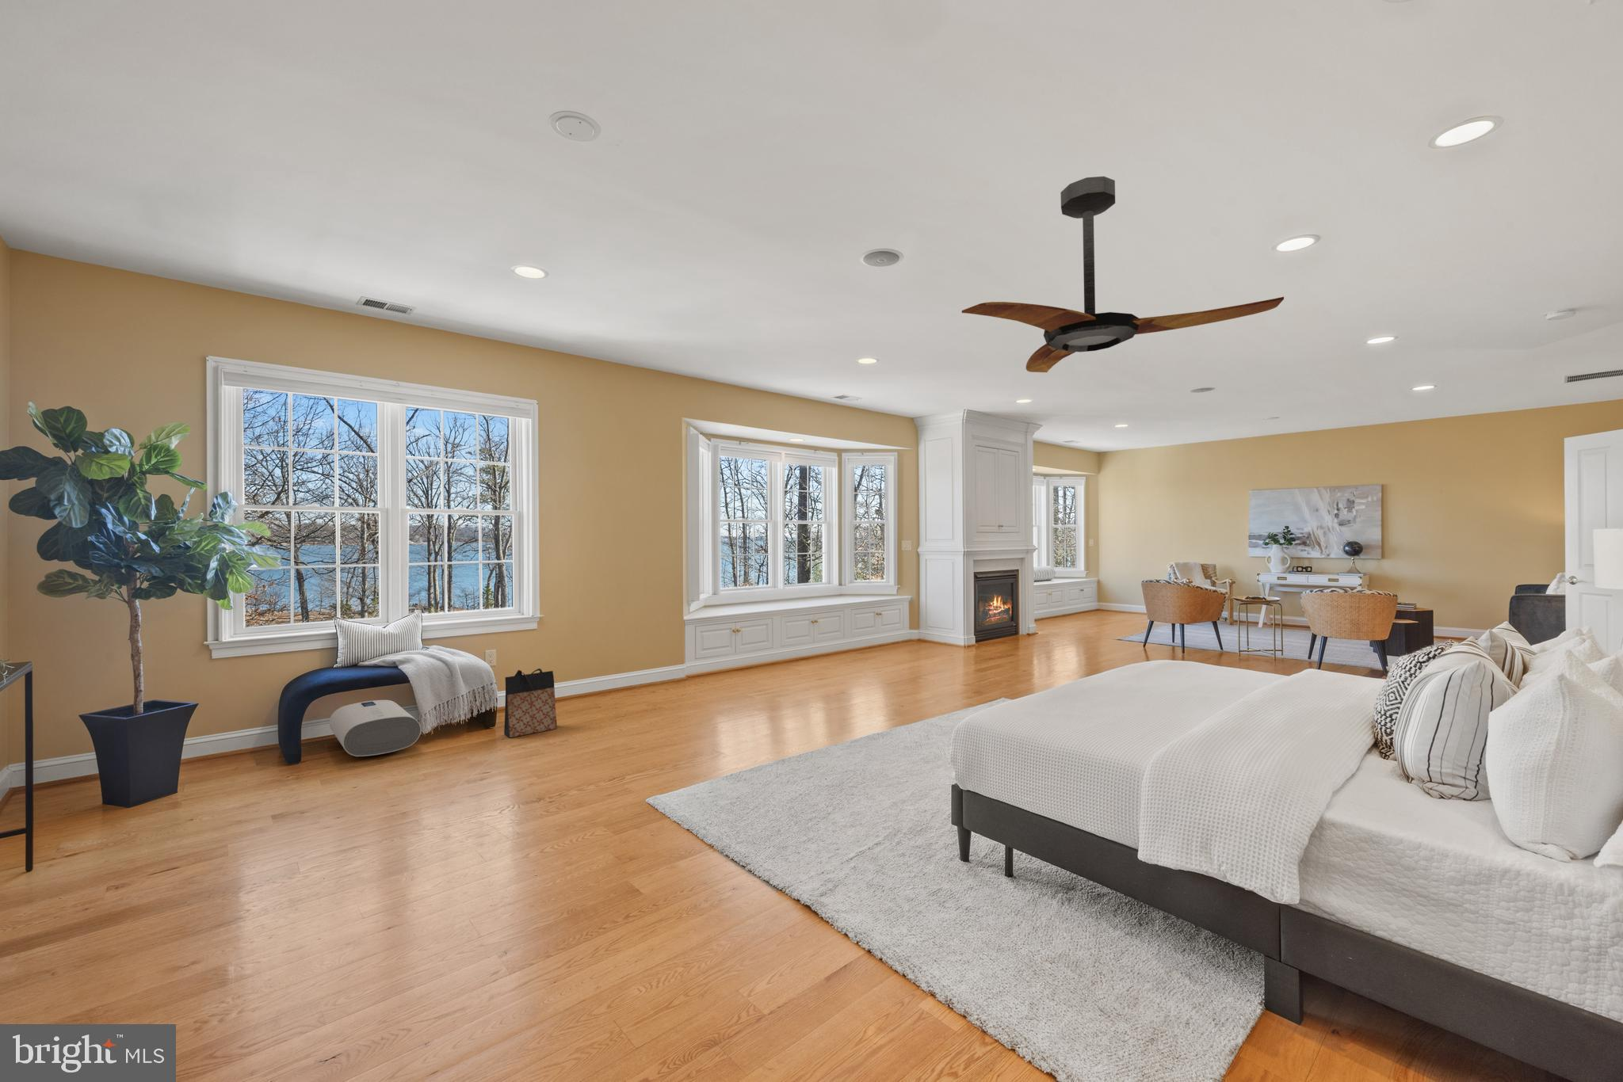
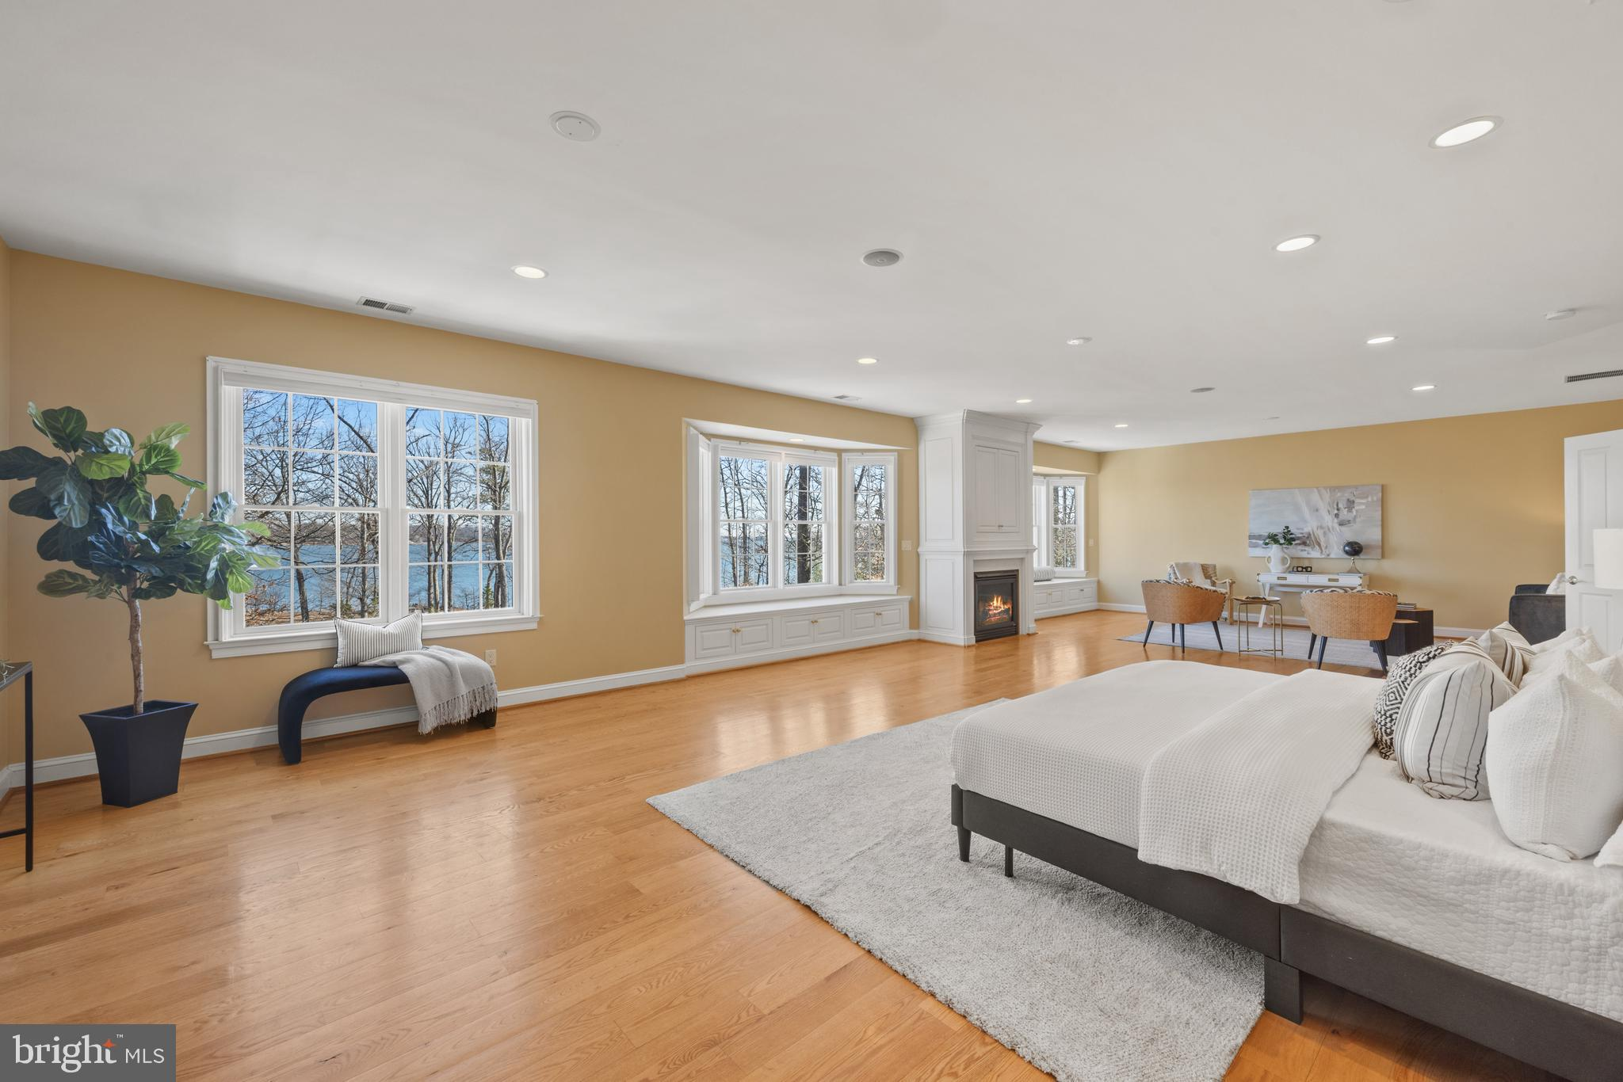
- ceiling fan (1094, 264)
- bag (529, 699)
- water heater (373, 726)
